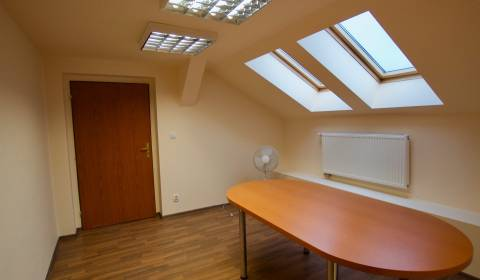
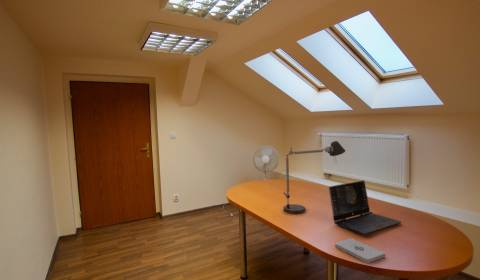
+ desk lamp (314, 152)
+ laptop (364, 205)
+ notepad (358, 249)
